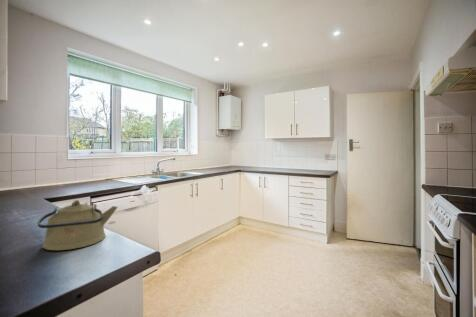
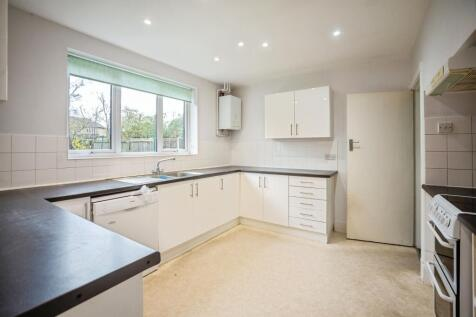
- kettle (82, 219)
